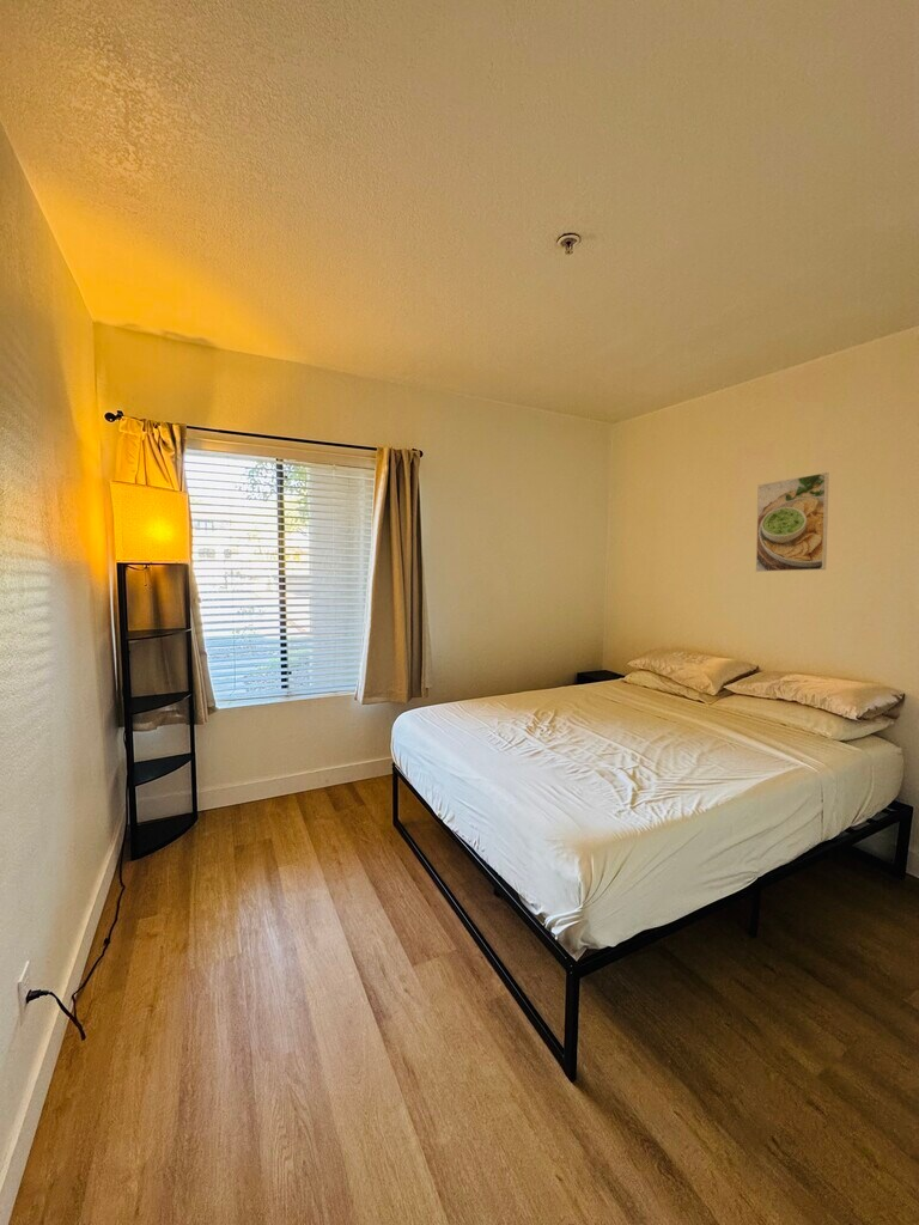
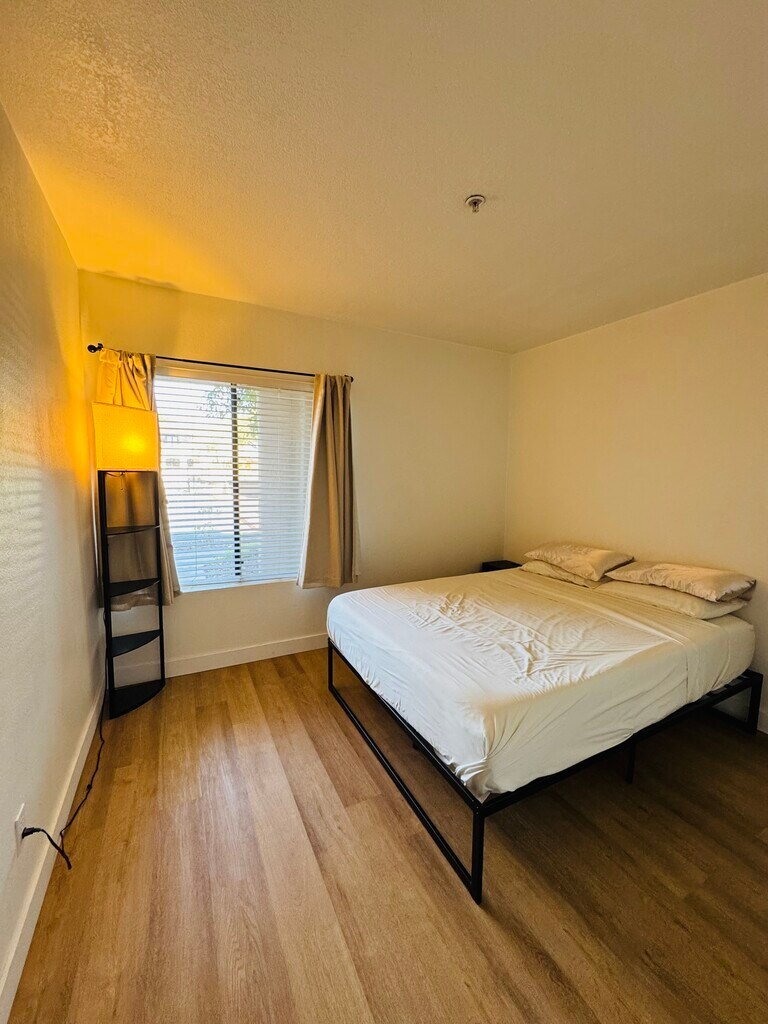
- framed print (790, 525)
